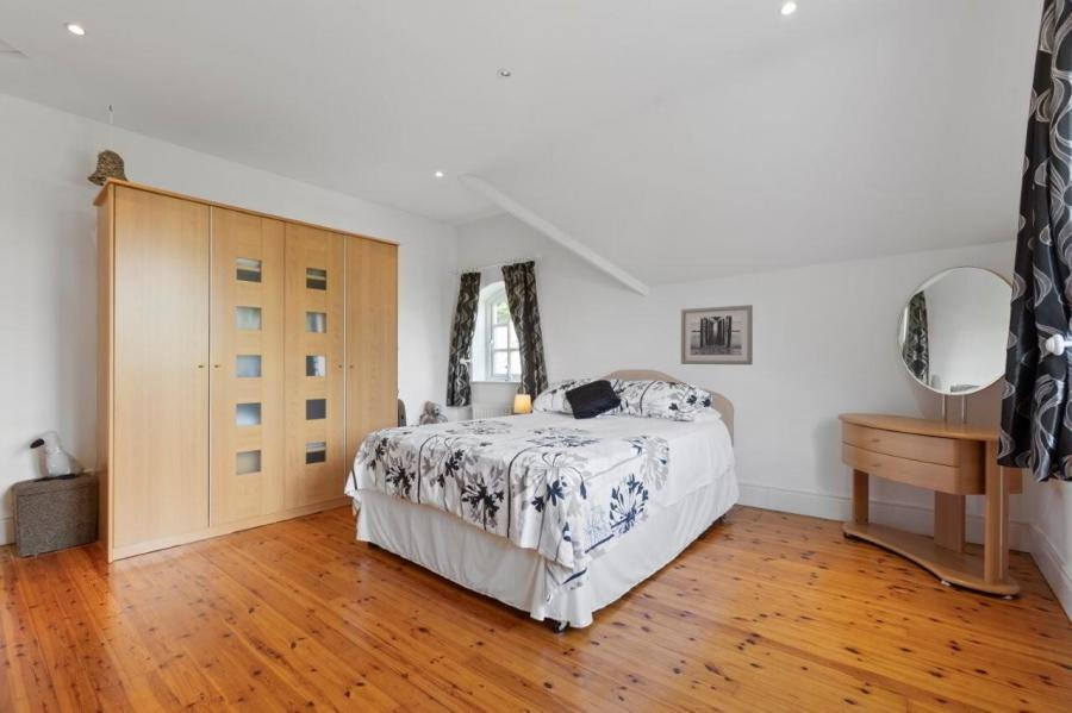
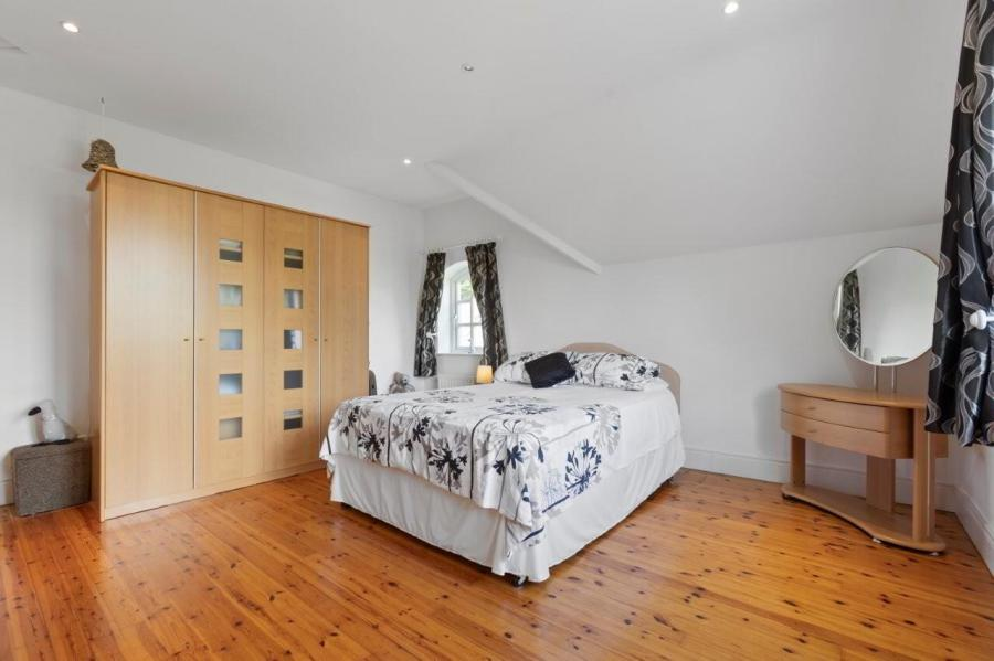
- wall art (715, 336)
